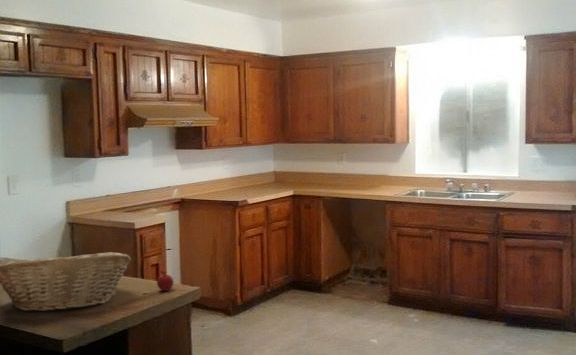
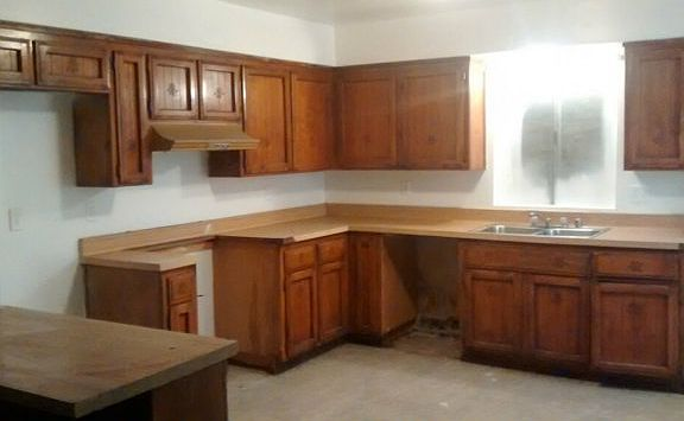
- fruit basket (63, 275)
- apple (165, 280)
